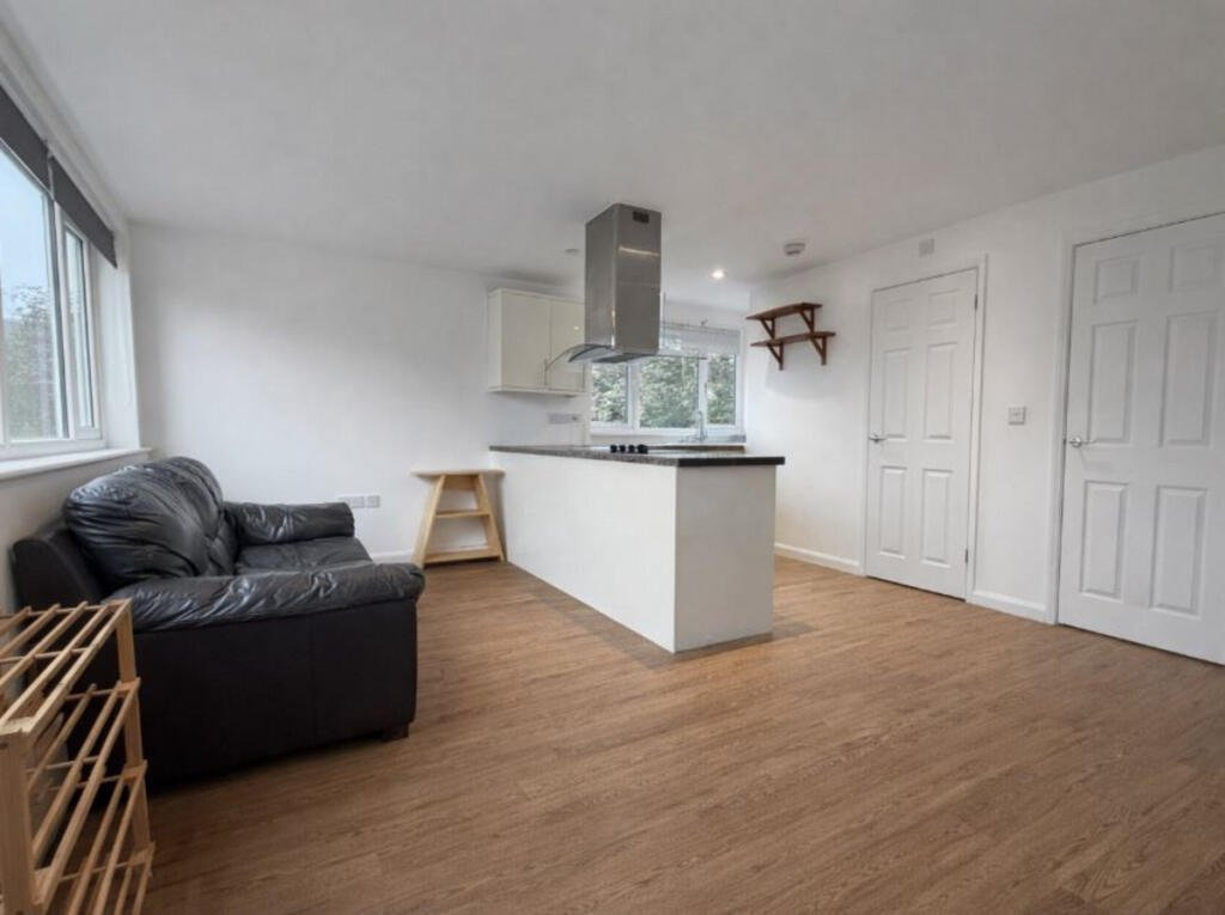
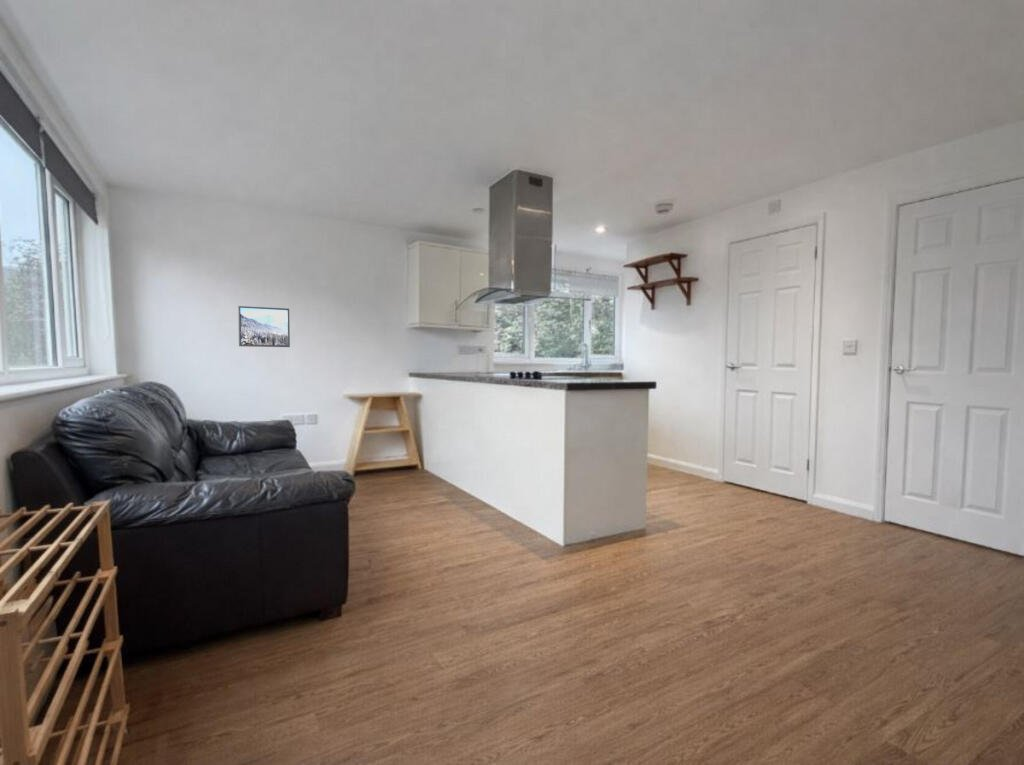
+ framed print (264, 327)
